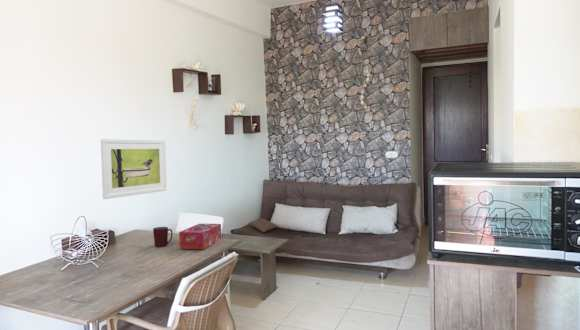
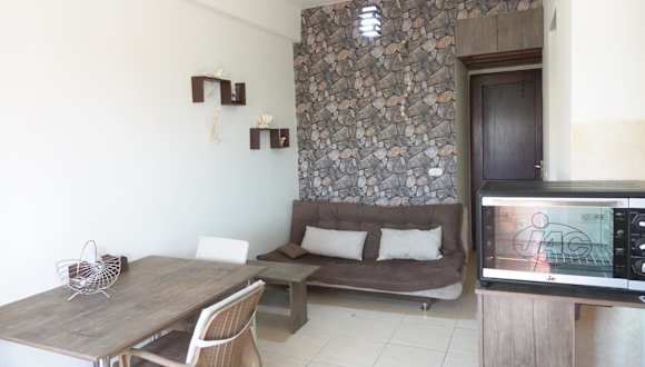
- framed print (136, 167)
- tissue box (201, 235)
- mug (163, 236)
